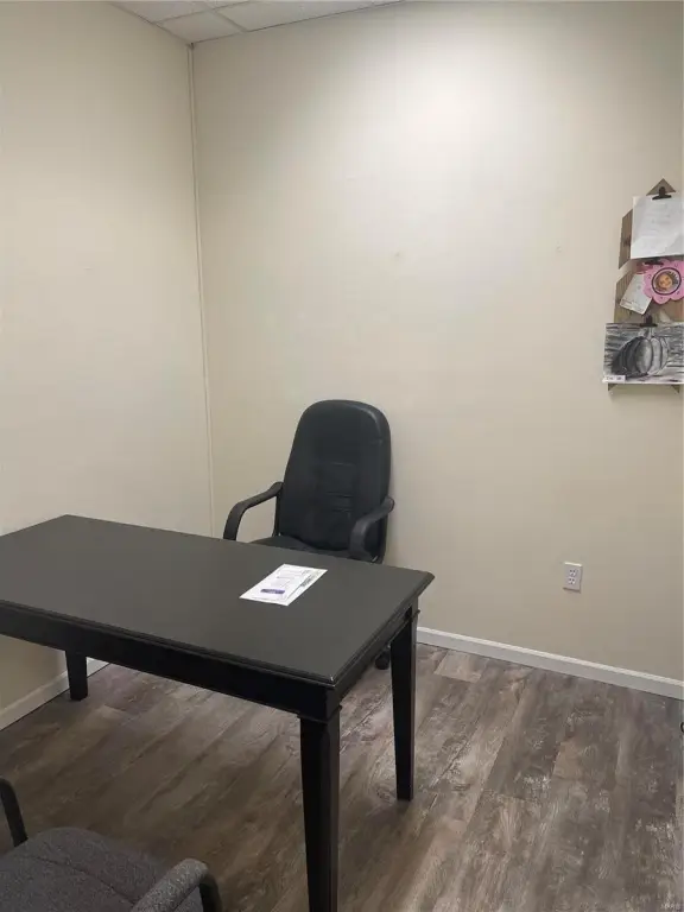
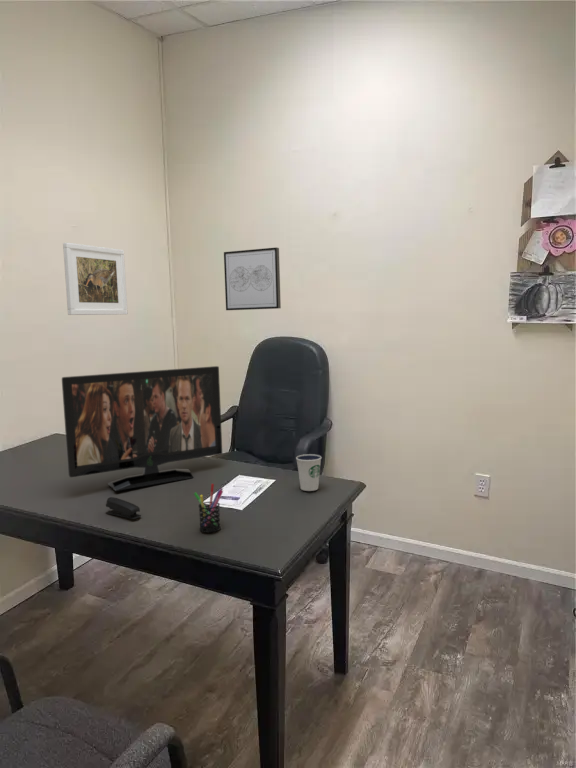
+ pen holder (207, 506)
+ wall art (251, 279)
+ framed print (97, 280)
+ dixie cup (309, 473)
+ stapler (123, 507)
+ flat panel tv (148, 426)
